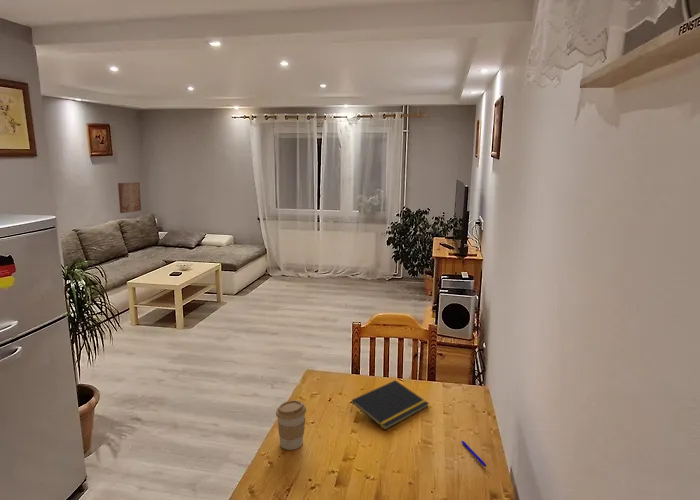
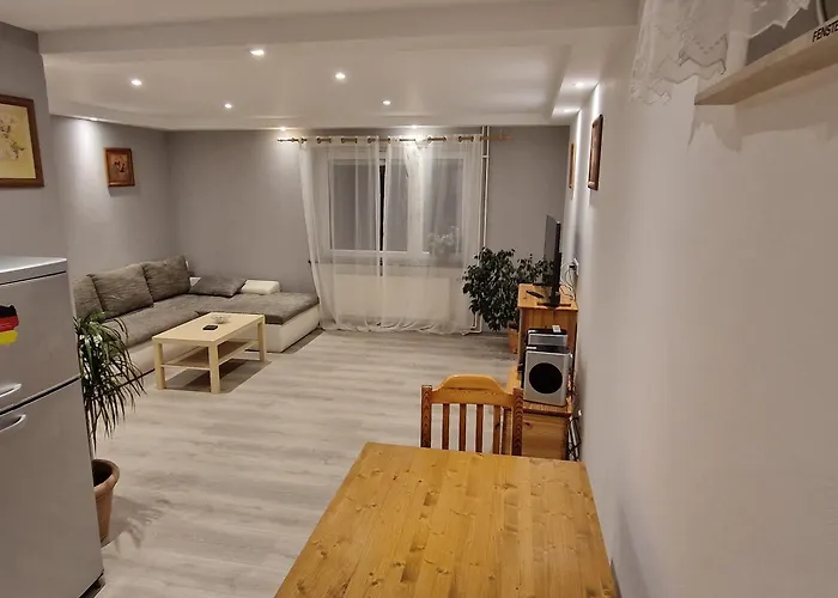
- wall art (130, 197)
- notepad (390, 402)
- pen (472, 452)
- coffee cup (291, 424)
